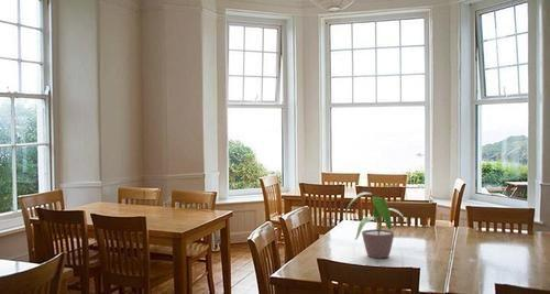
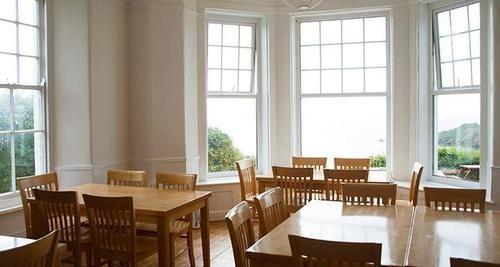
- potted plant (380, 224)
